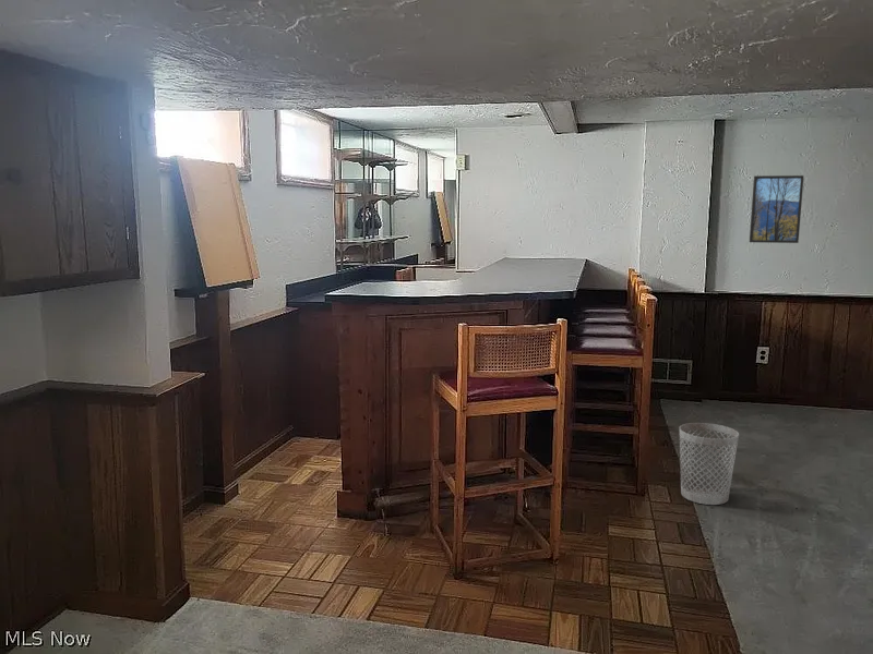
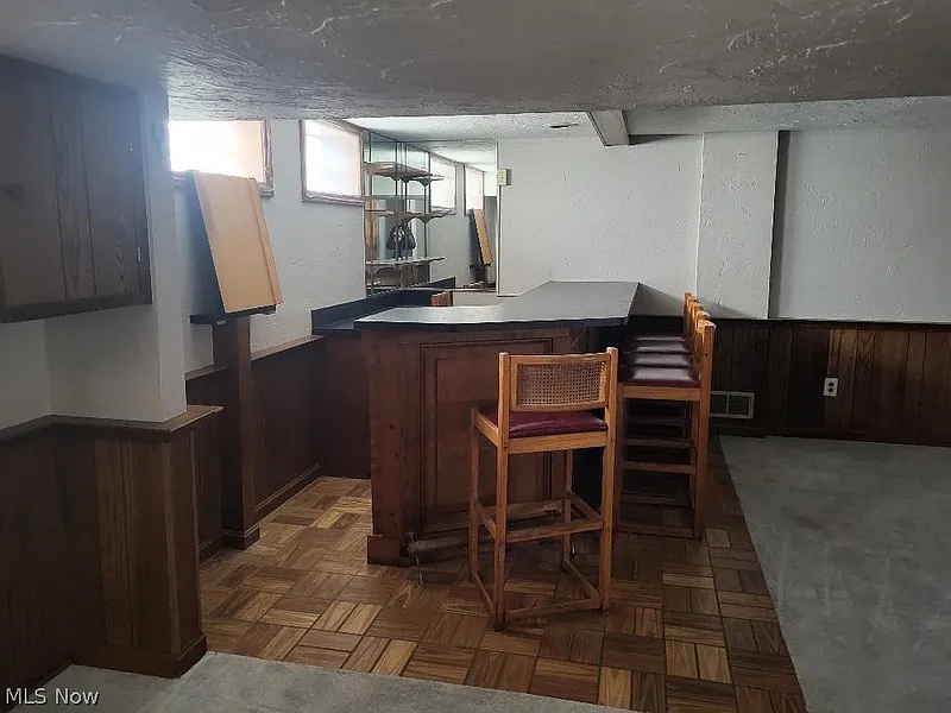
- wastebasket (707, 463)
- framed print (776, 209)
